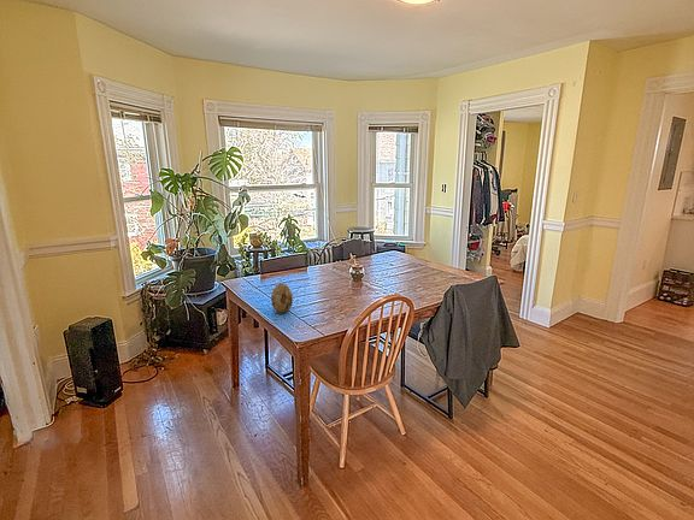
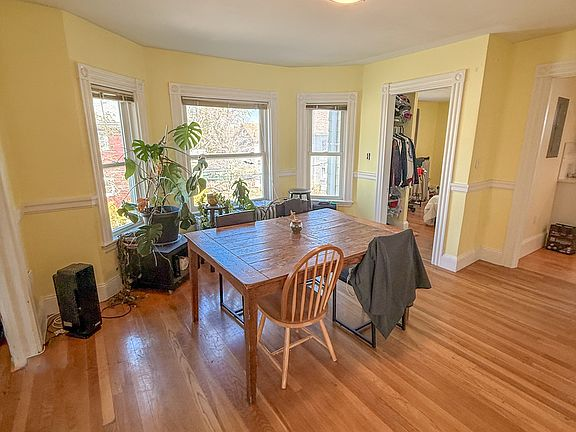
- decorative egg (281, 296)
